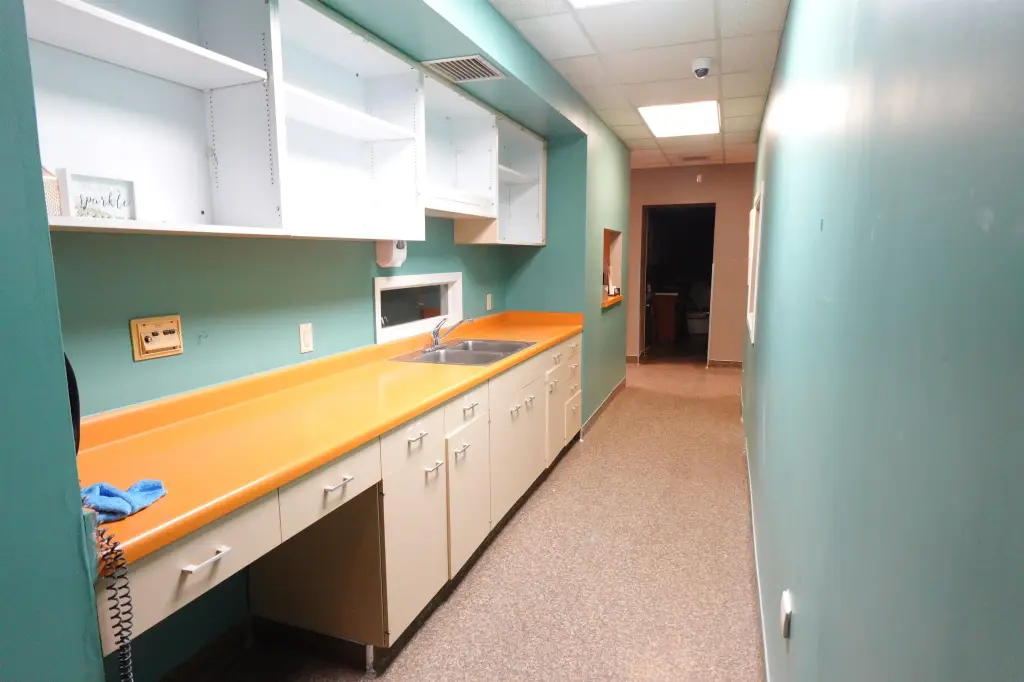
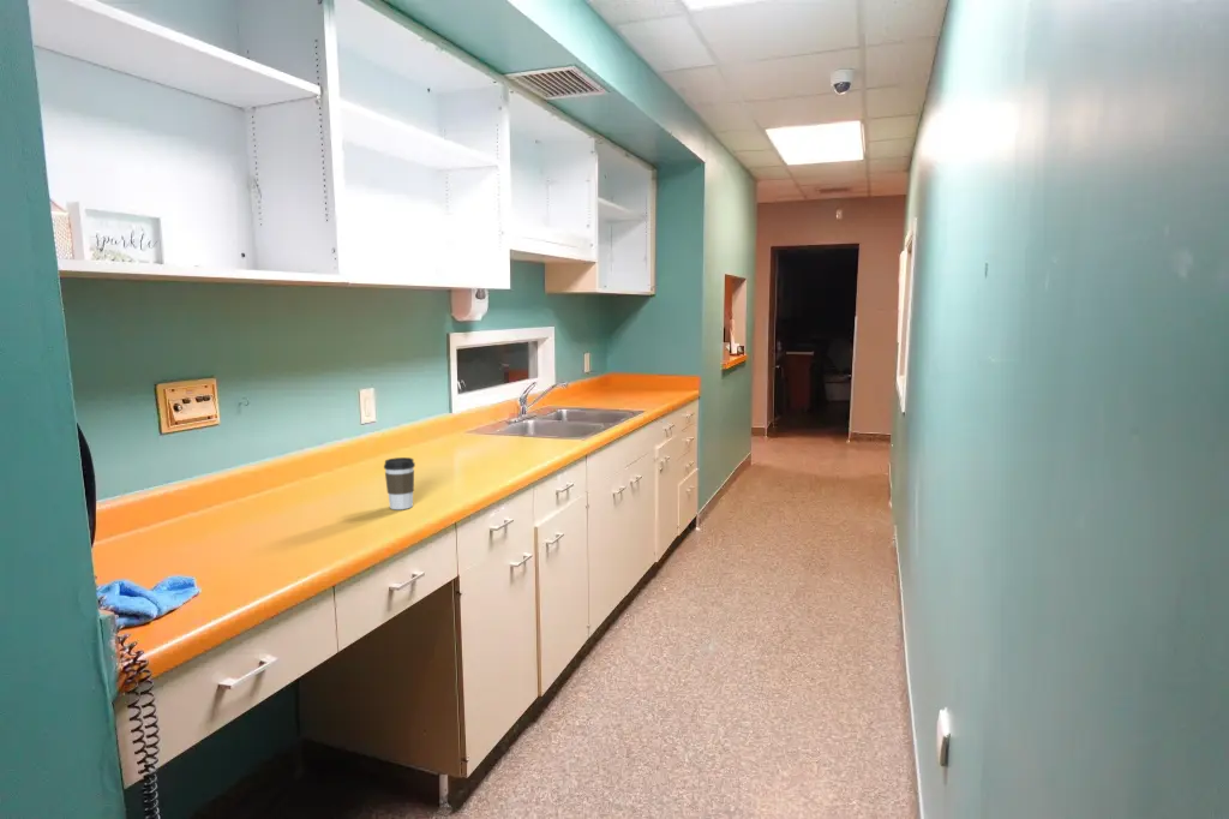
+ coffee cup (400, 483)
